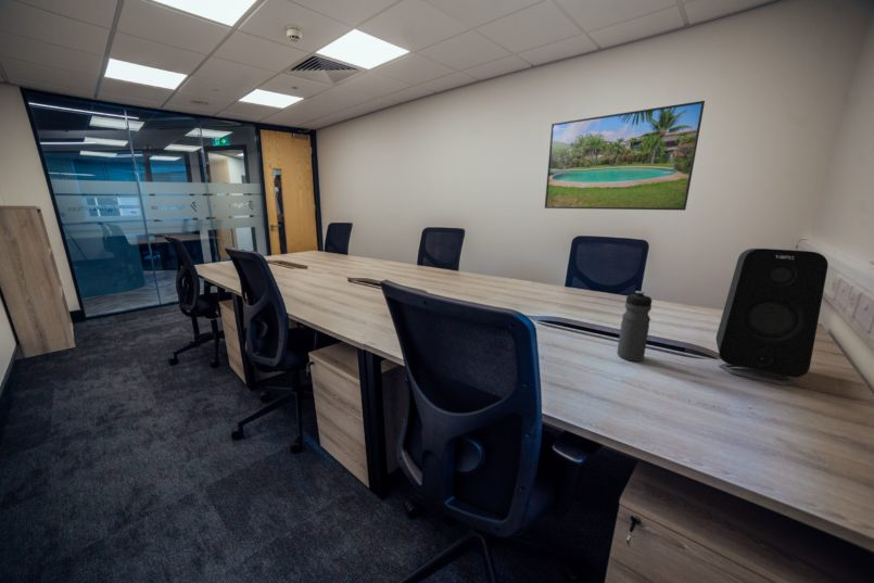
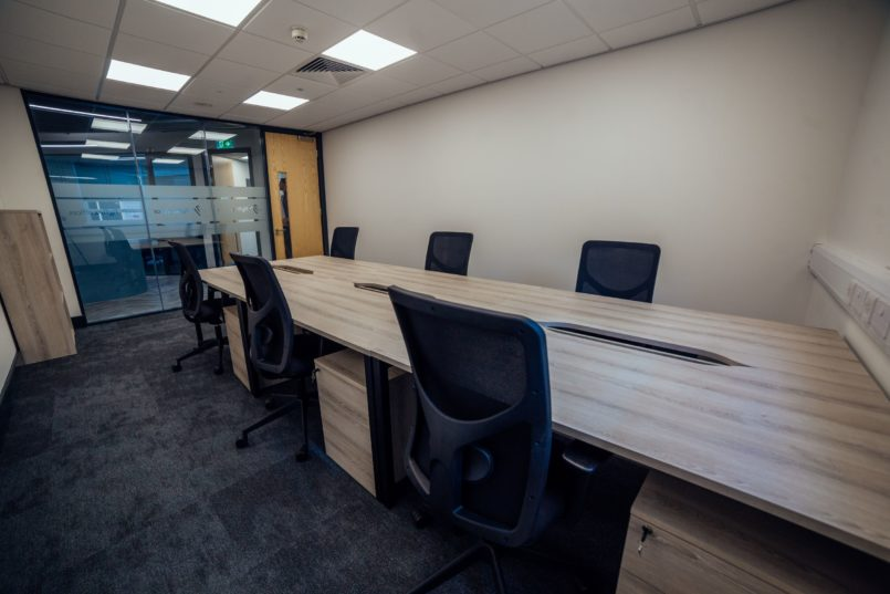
- speaker (767, 309)
- water bottle (634, 325)
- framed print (611, 163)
